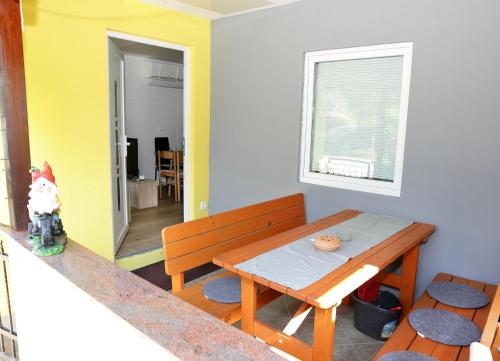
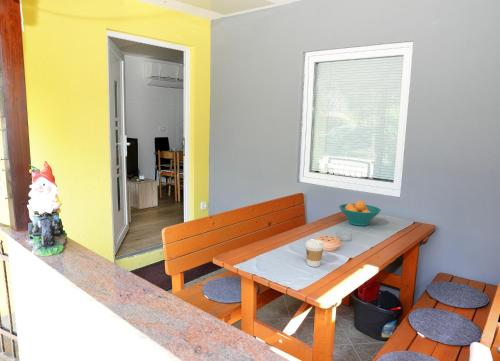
+ coffee cup (314, 252)
+ fruit bowl (359, 212)
